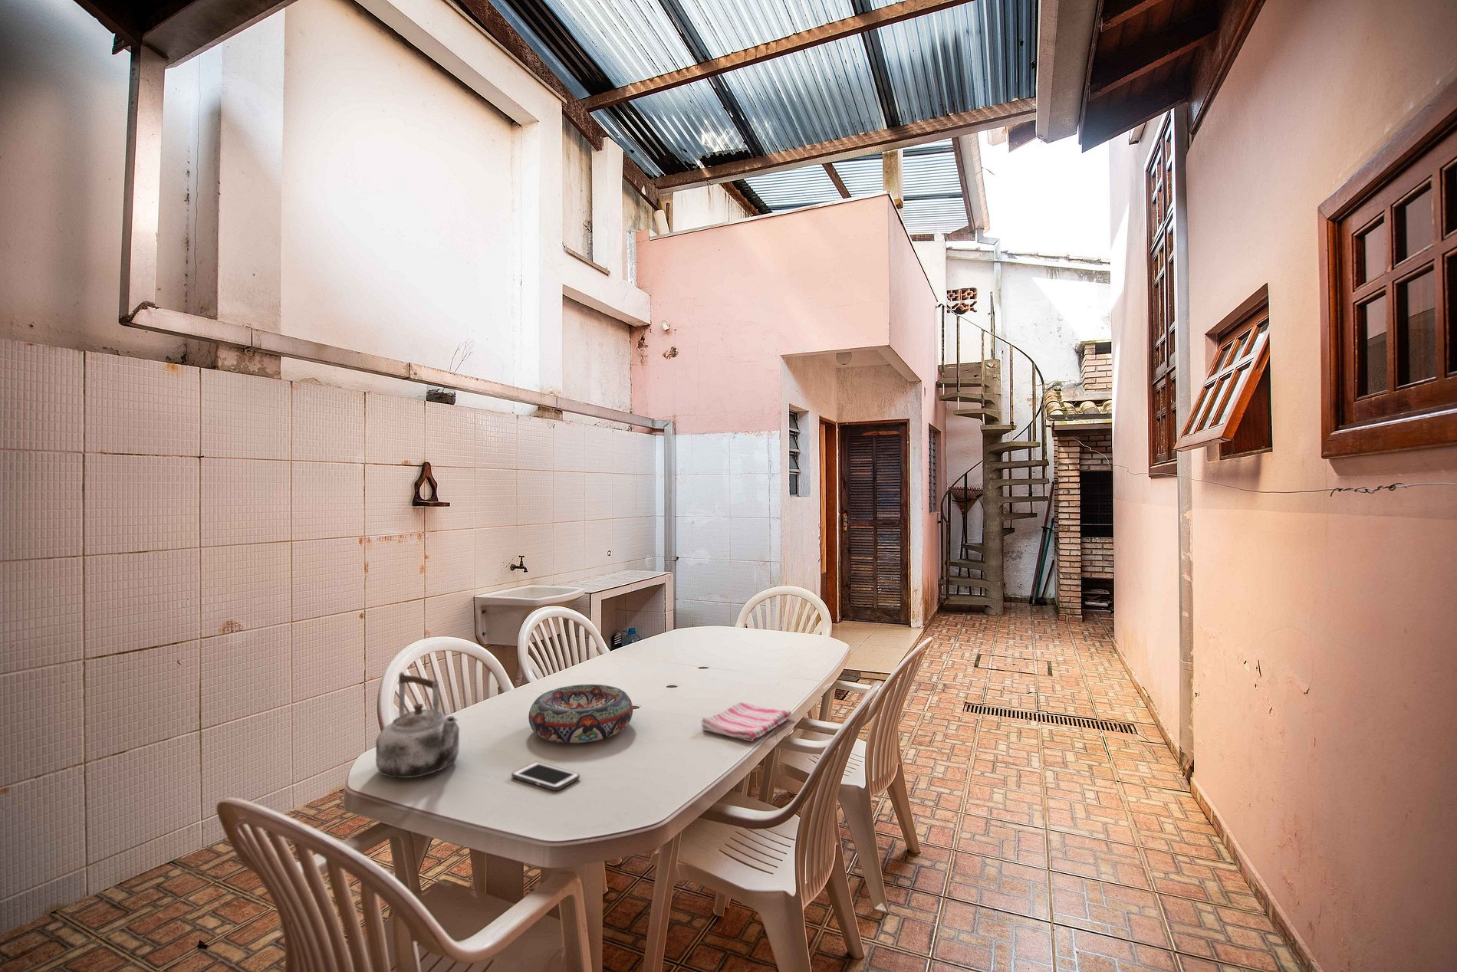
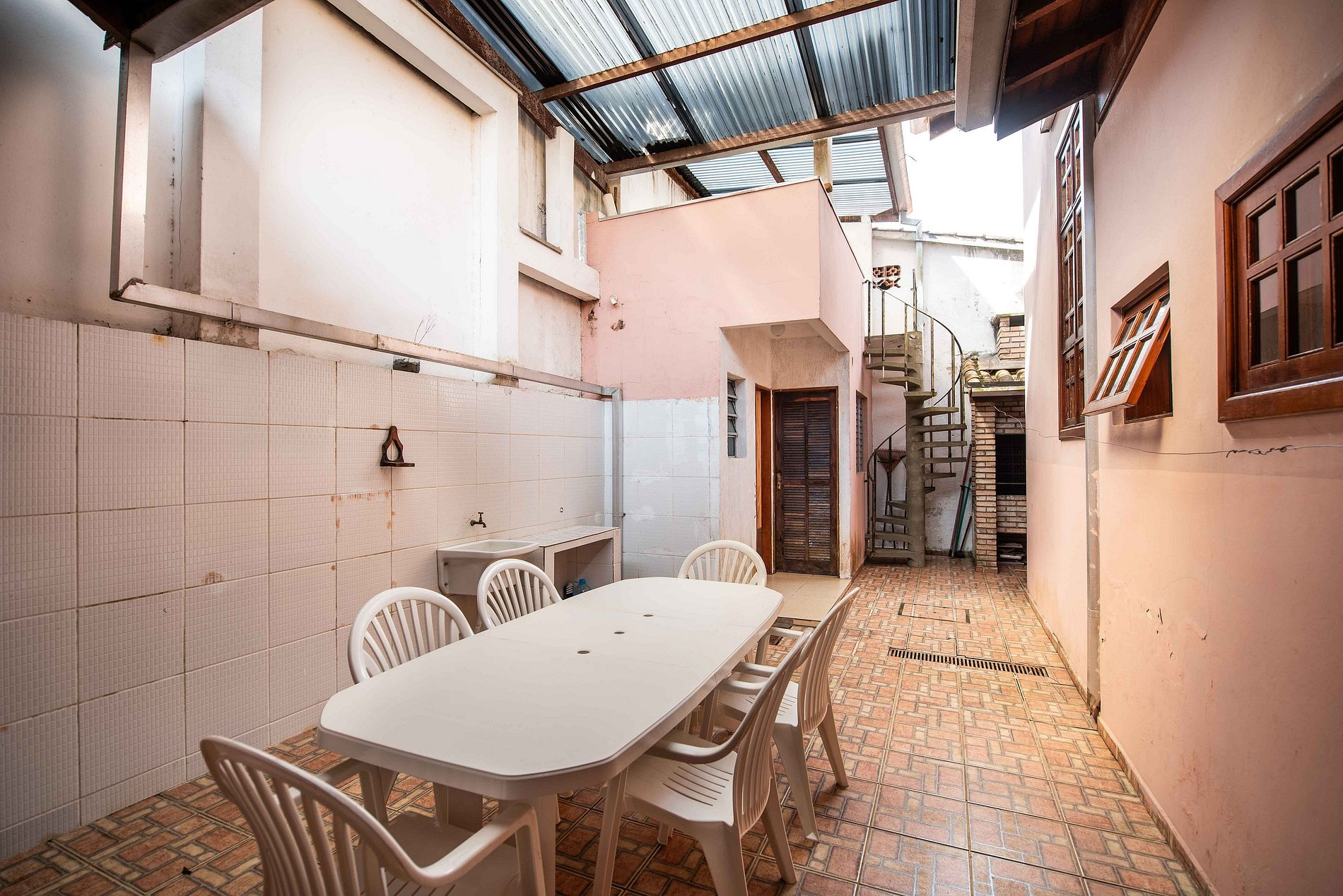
- decorative bowl (581, 712)
- kettle (424, 722)
- dish towel (746, 718)
- cell phone (546, 776)
